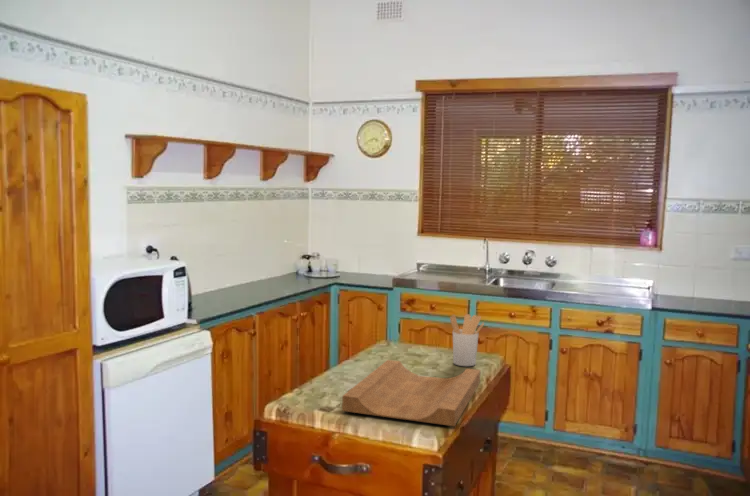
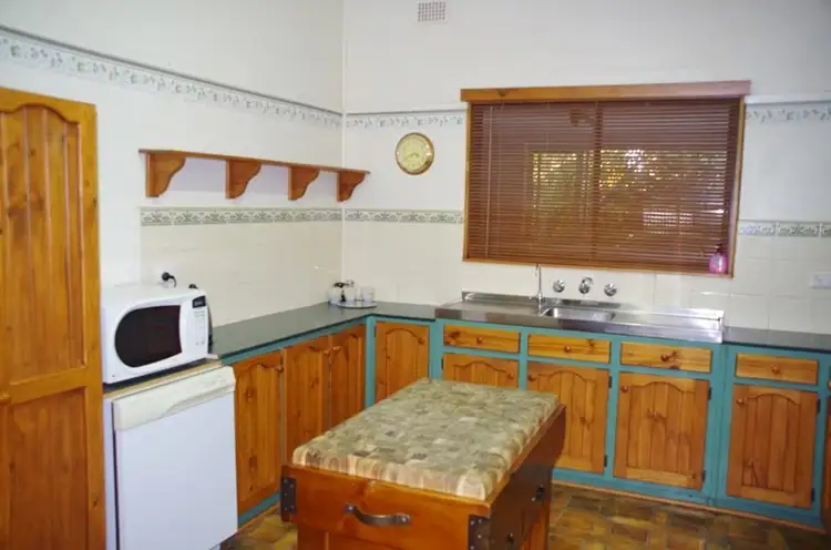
- utensil holder (467, 338)
- cutting board (416, 388)
